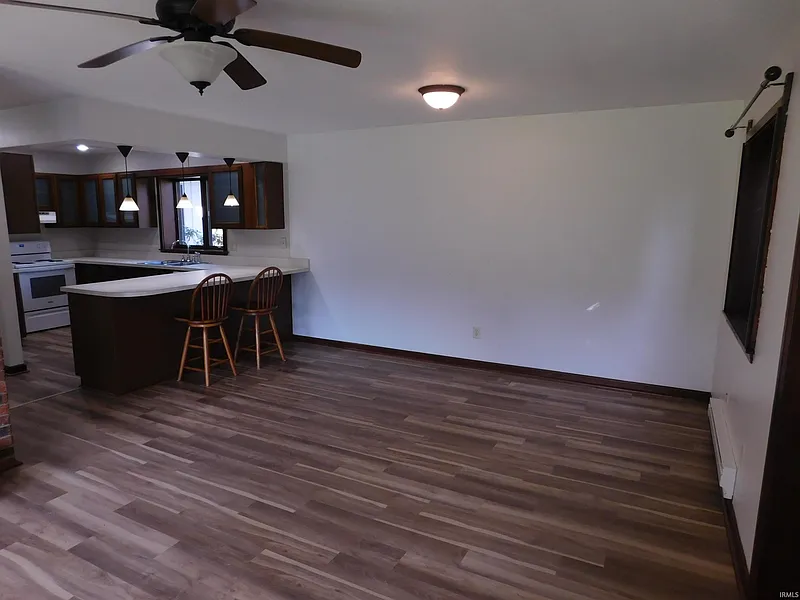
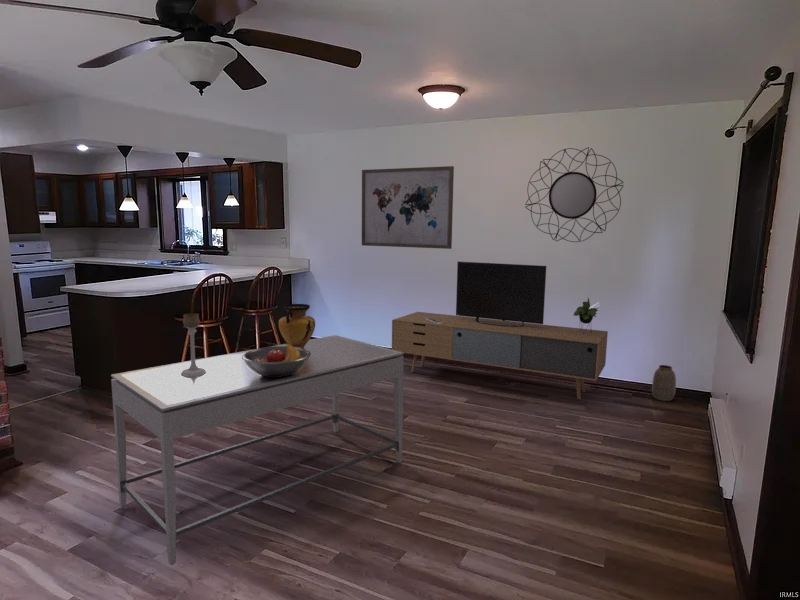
+ dining table (276, 432)
+ wall art (405, 208)
+ fruit bowl (277, 360)
+ vase (664, 382)
+ candle holder (192, 343)
+ home mirror (572, 195)
+ media console (496, 323)
+ vase (297, 329)
